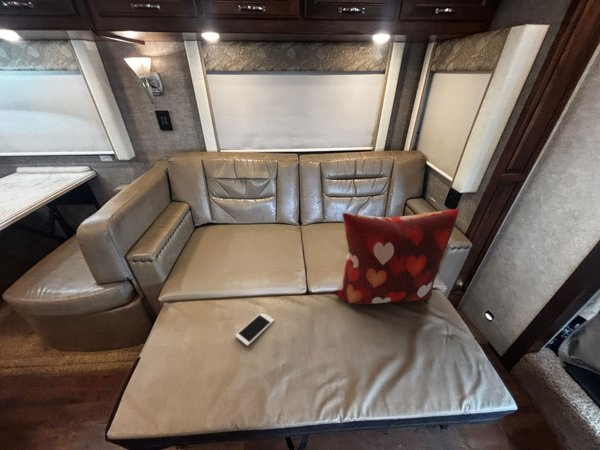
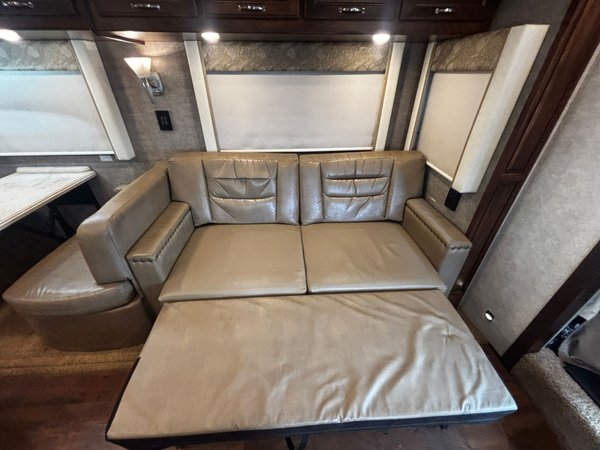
- decorative pillow (390, 255)
- cell phone (255, 327)
